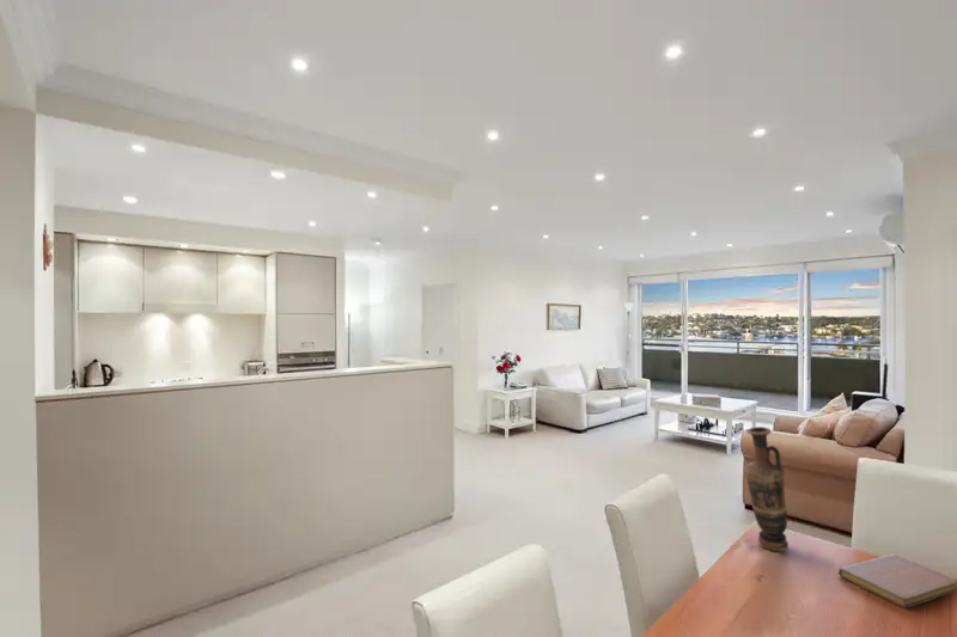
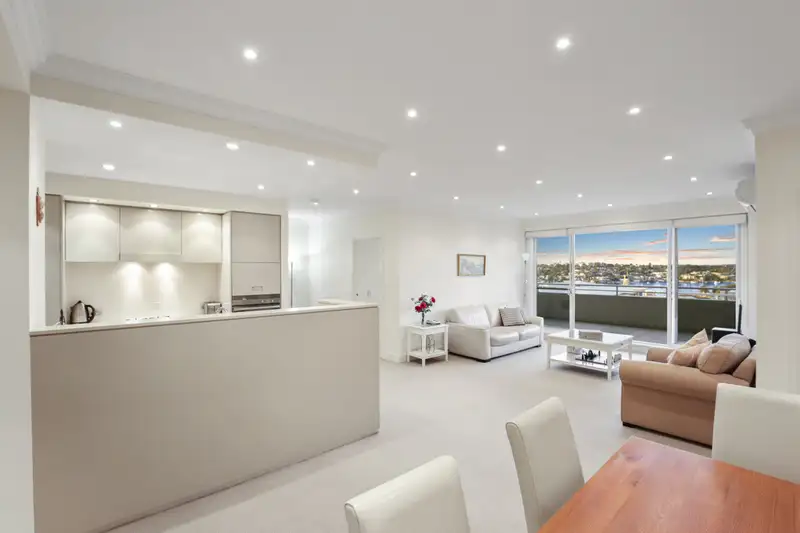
- notebook (897, 577)
- vase (766, 486)
